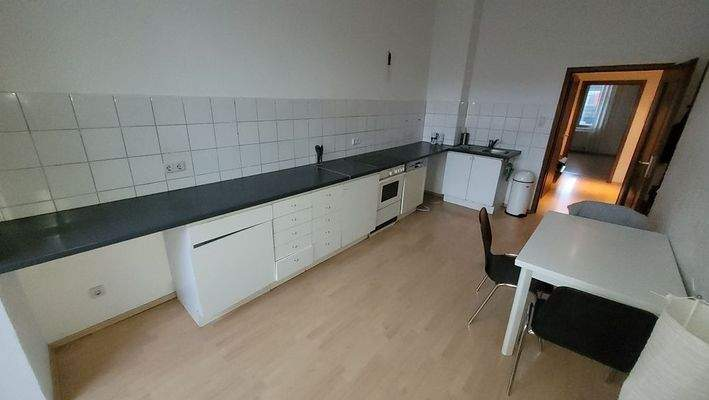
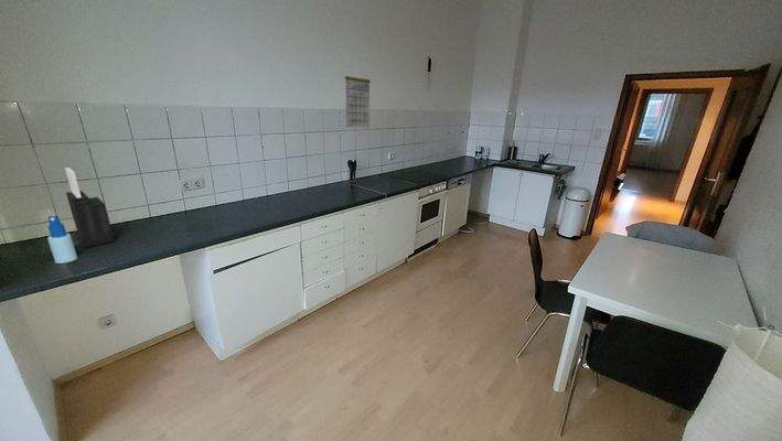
+ knife block (90, 205)
+ spray bottle (60, 238)
+ calendar (357, 97)
